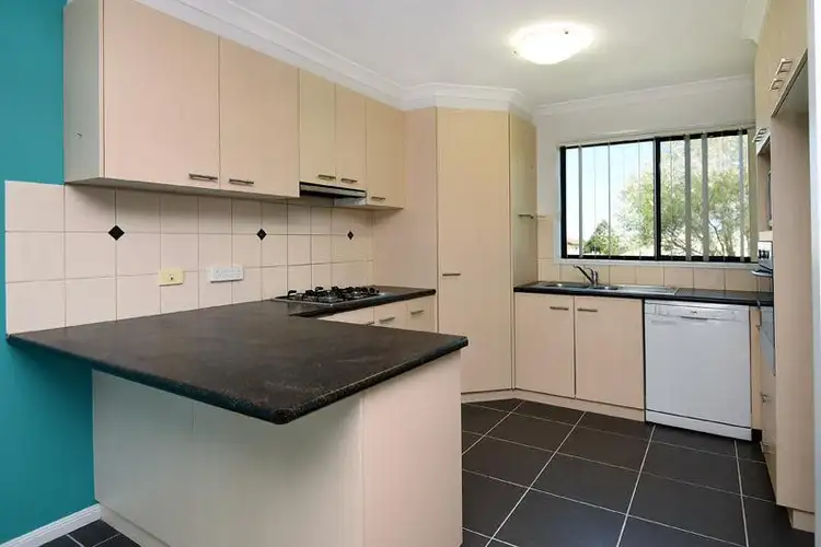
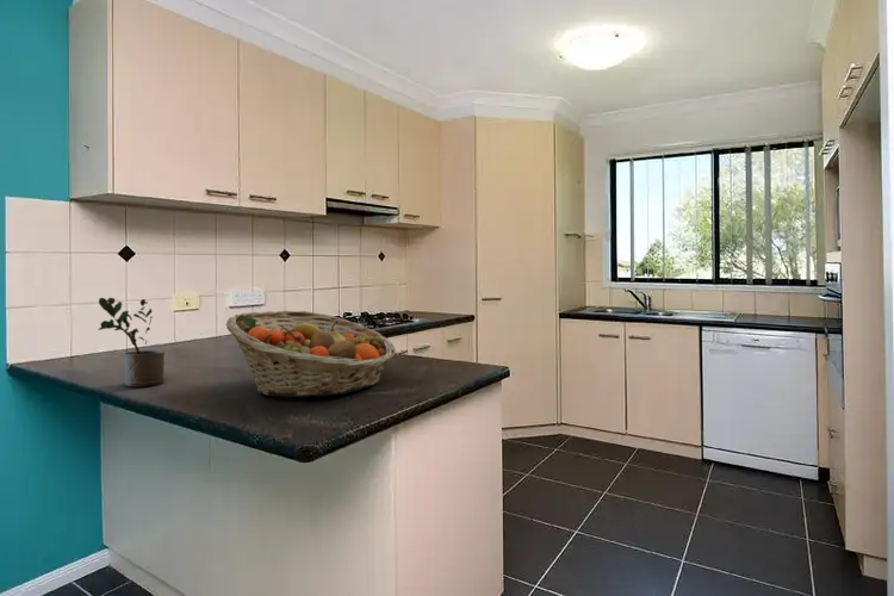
+ fruit basket (316, 348)
+ potted plant (134, 341)
